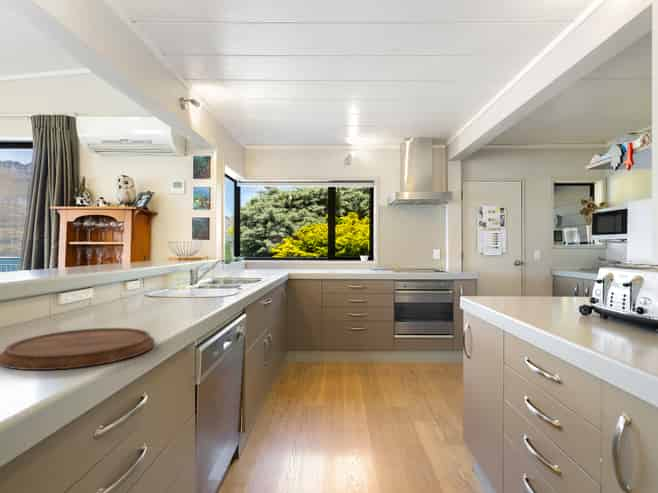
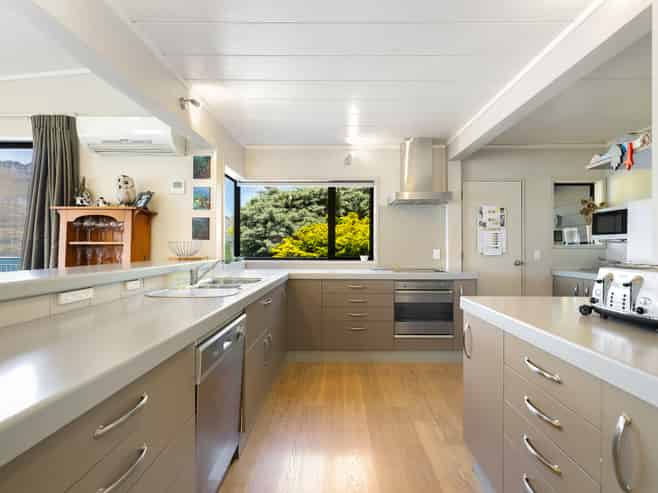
- cutting board (83, 344)
